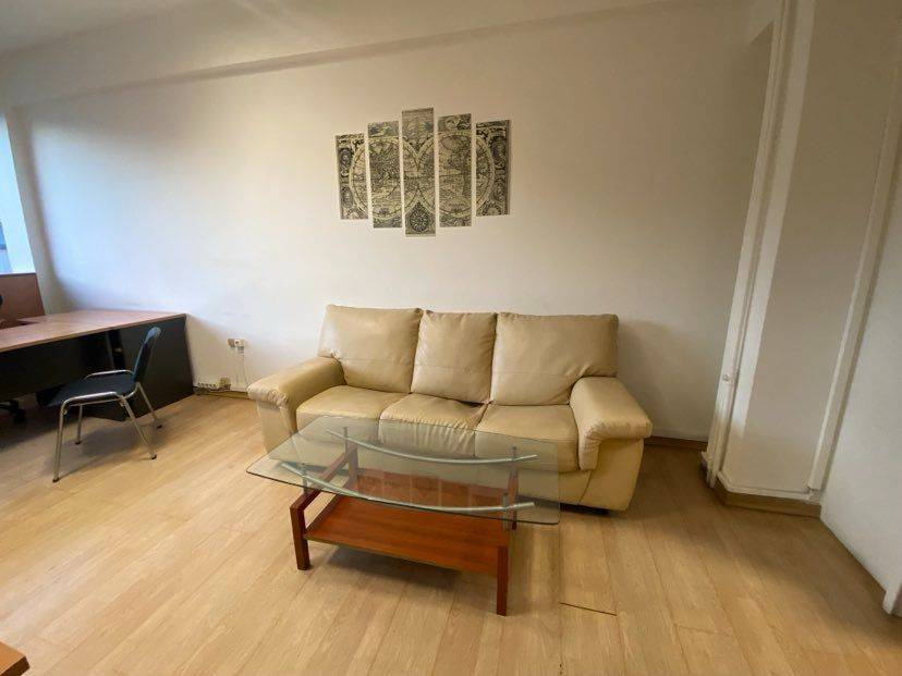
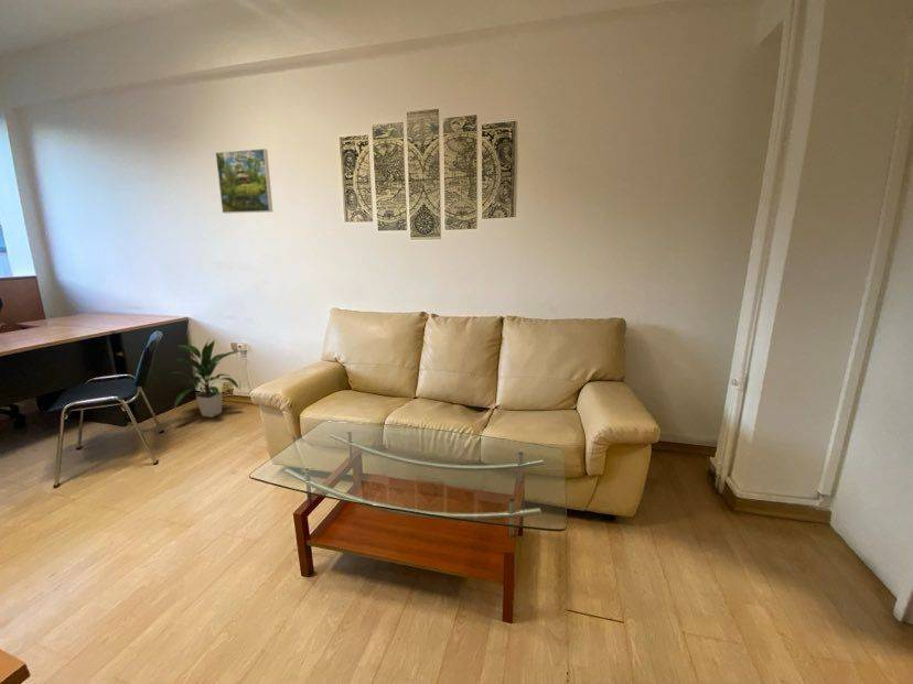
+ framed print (244, 182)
+ indoor plant (203, 377)
